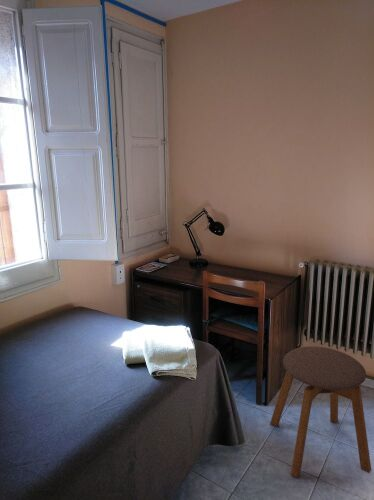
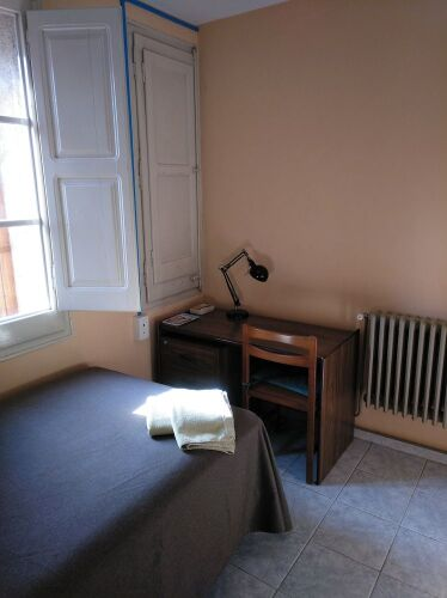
- stool (312, 400)
